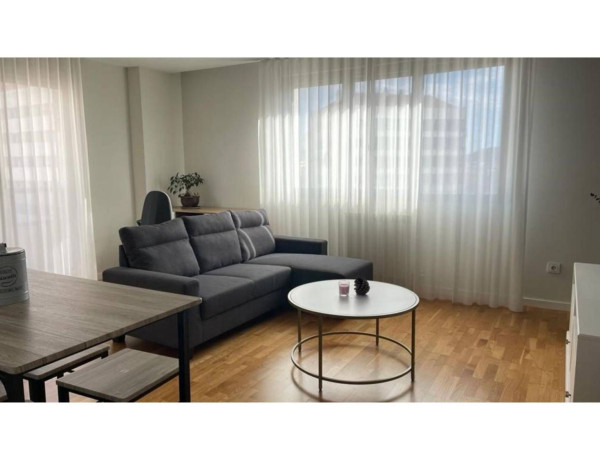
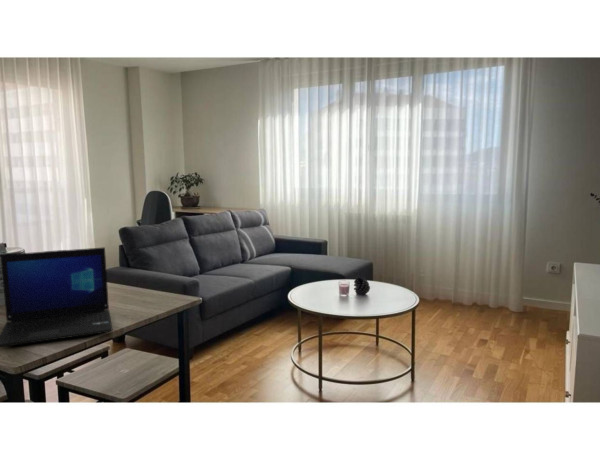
+ laptop (55, 292)
